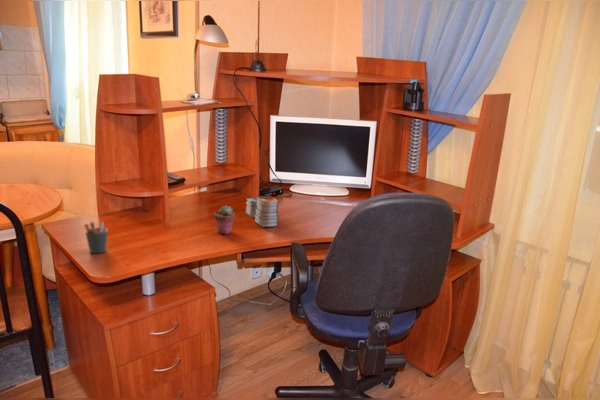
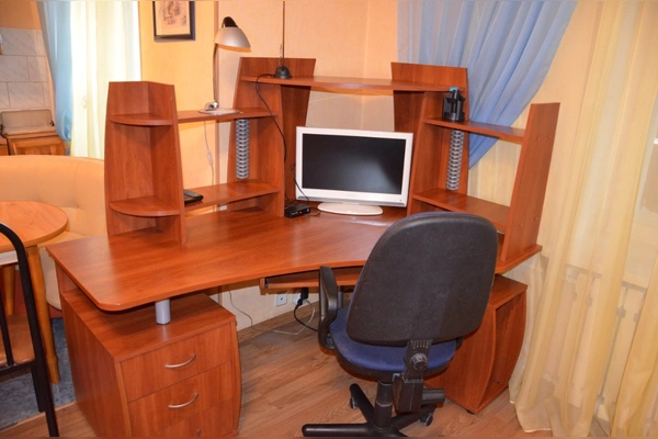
- book (260, 206)
- potted succulent (224, 218)
- pen holder (96, 235)
